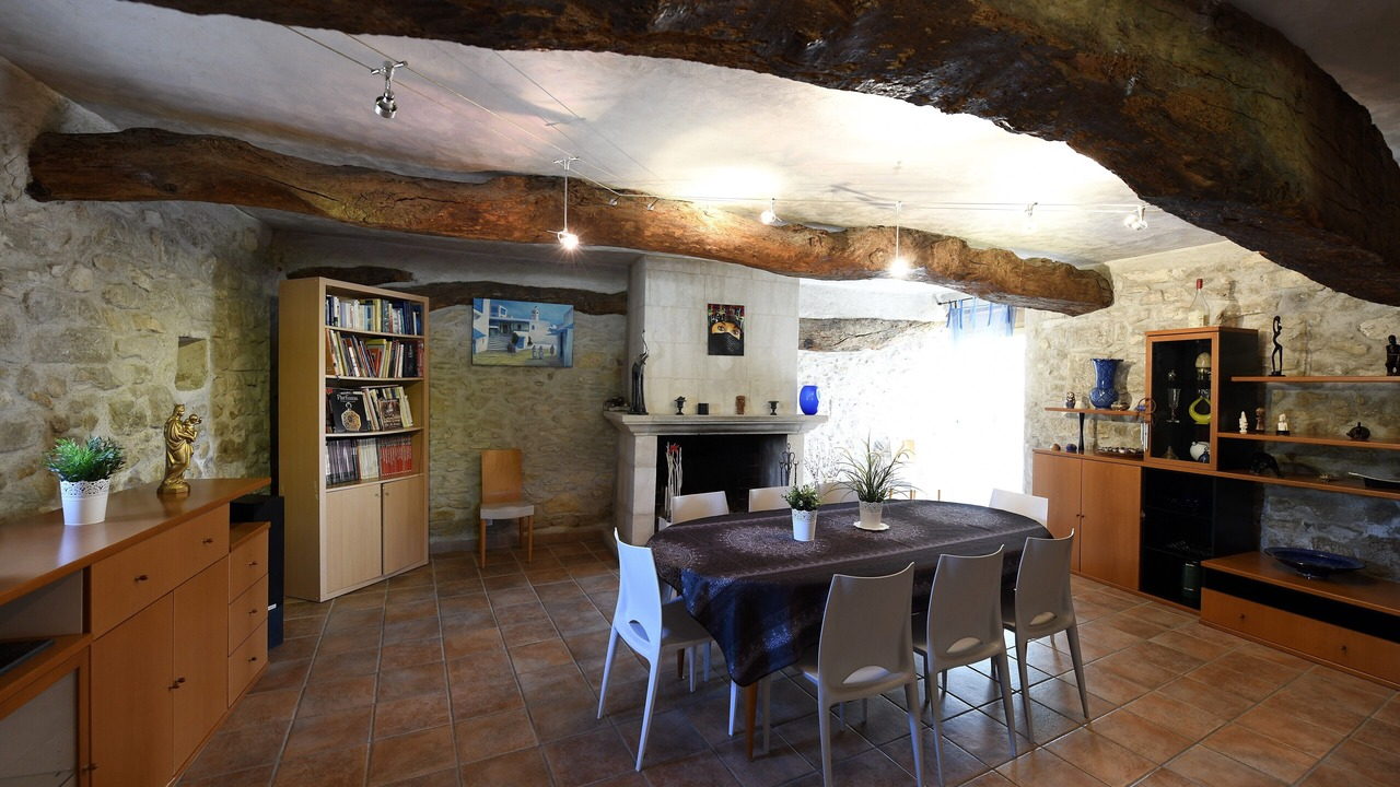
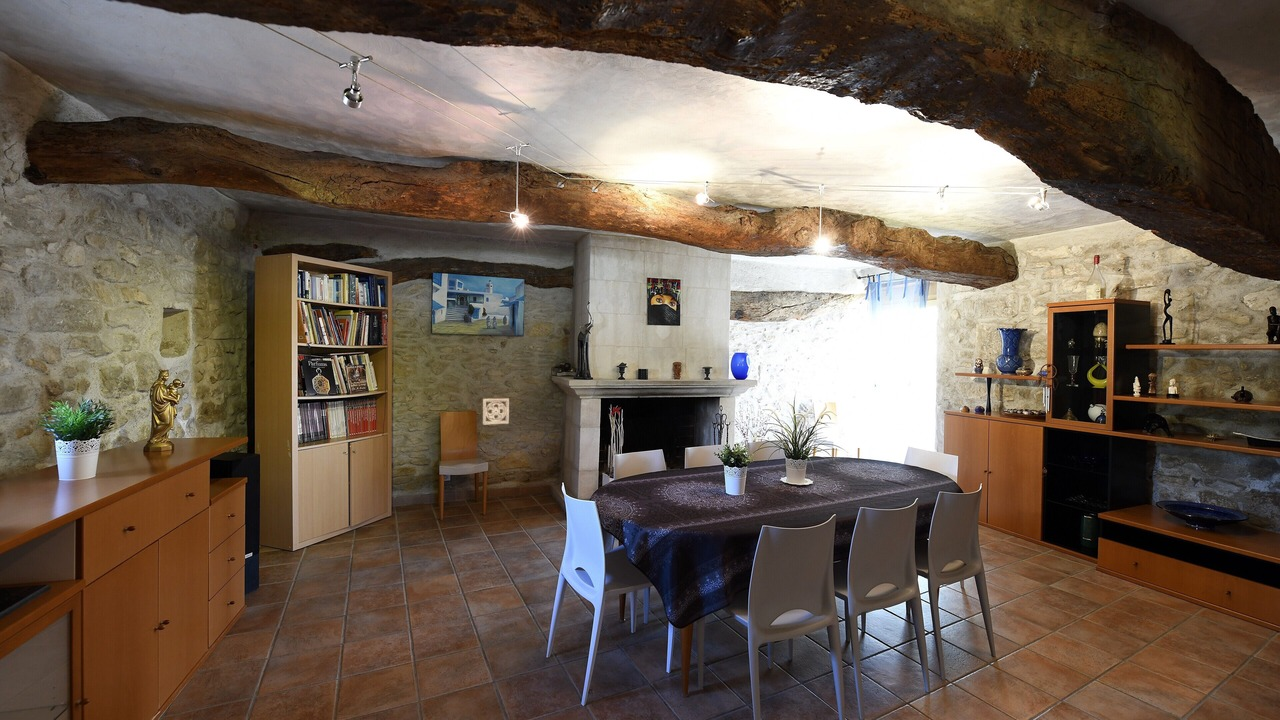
+ wall ornament (495, 411)
